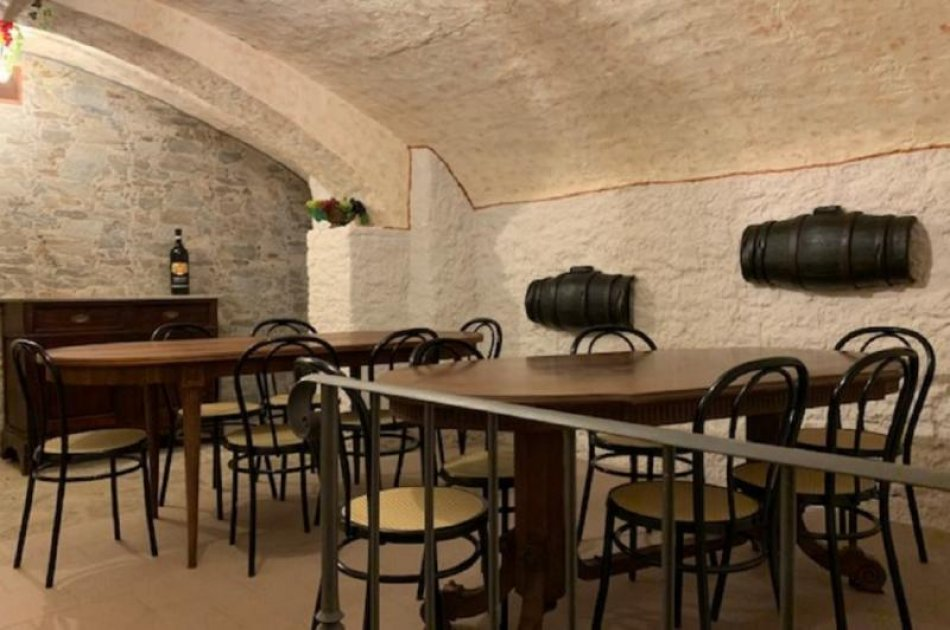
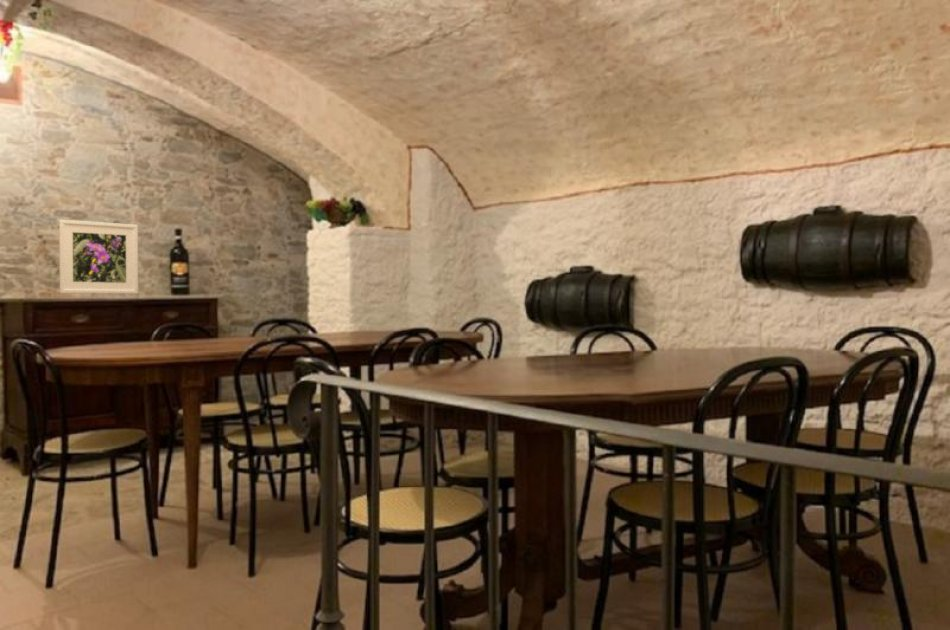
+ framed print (99, 257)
